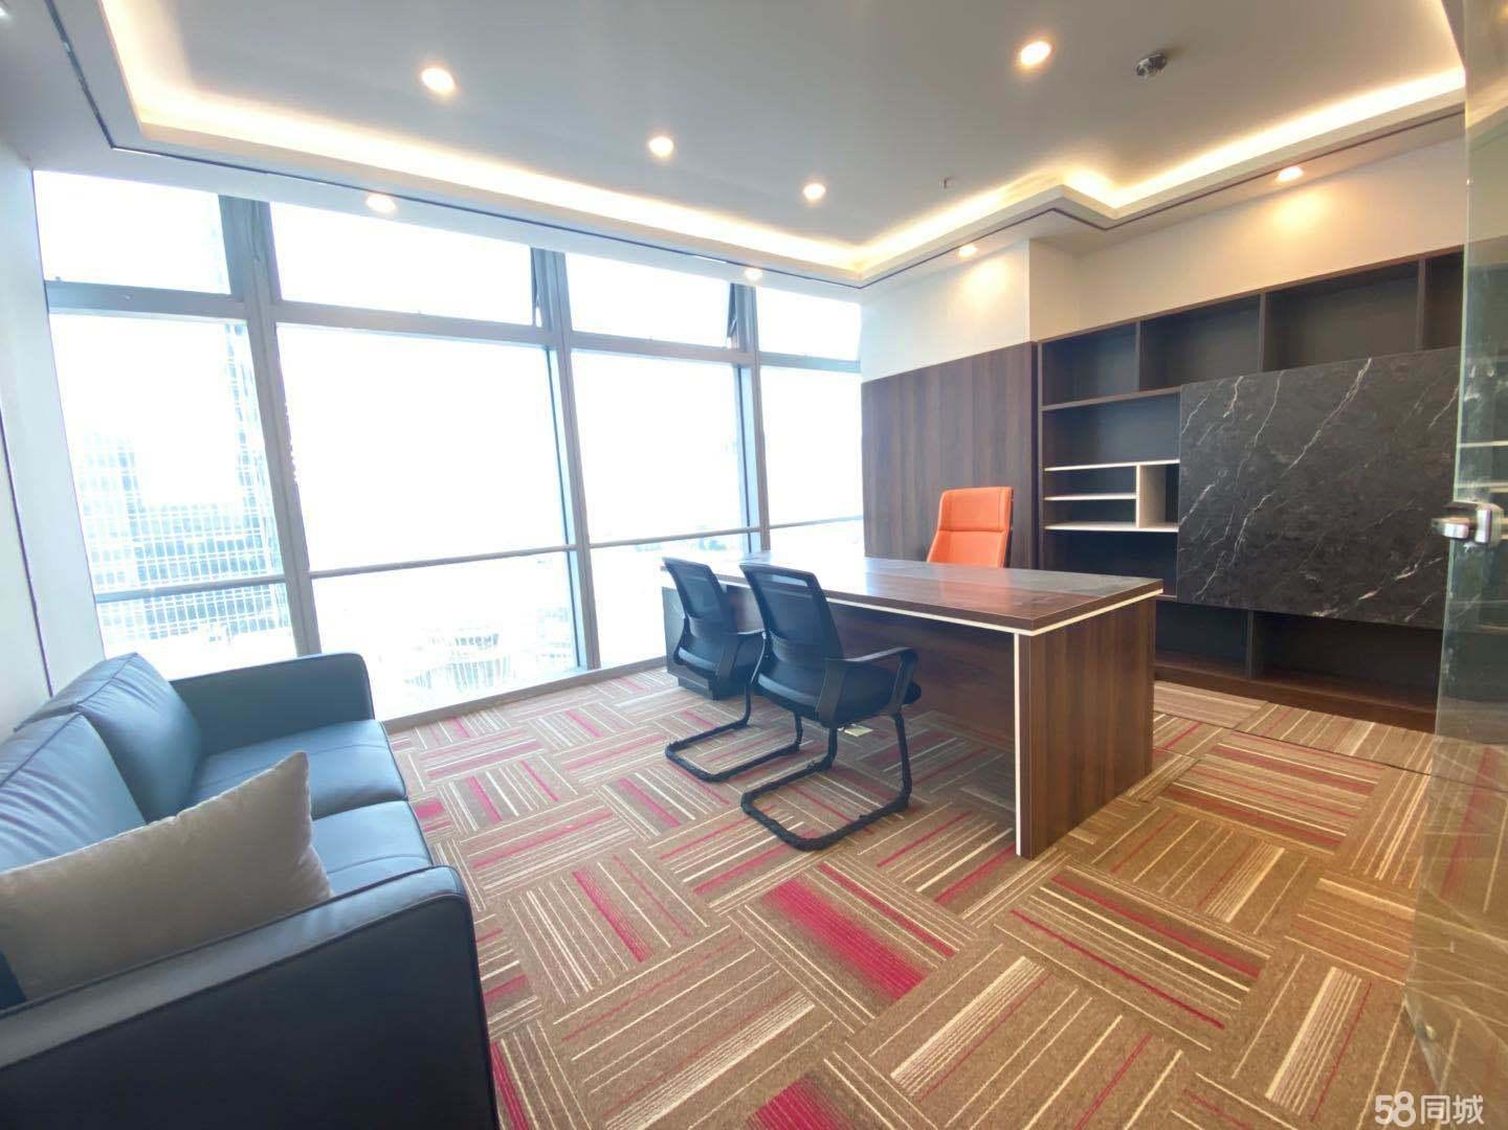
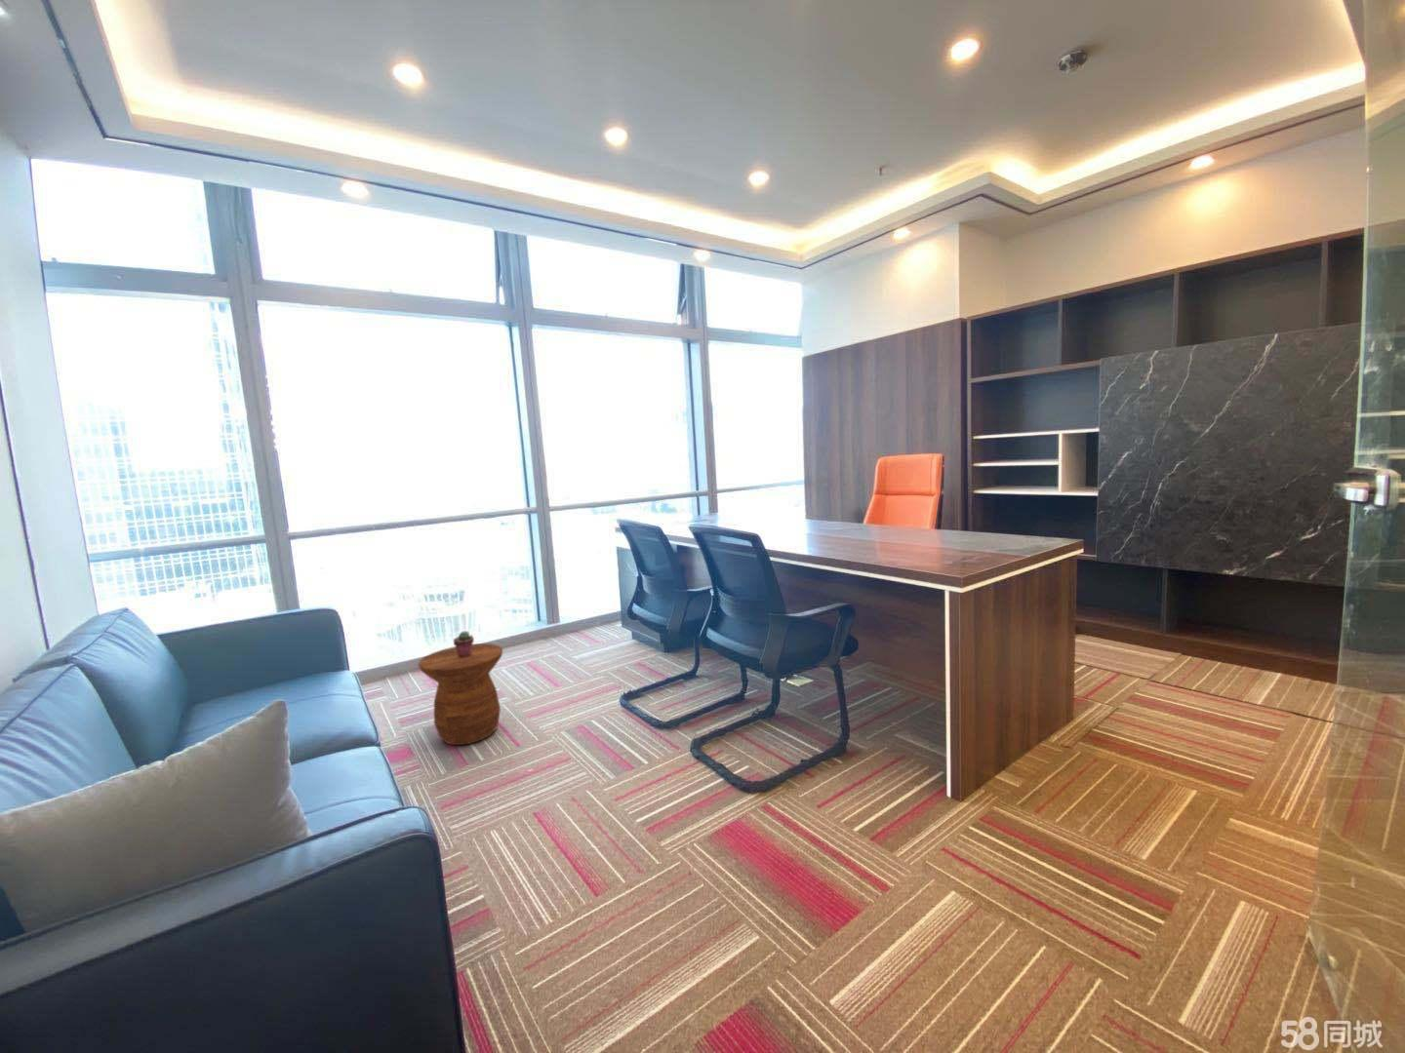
+ potted succulent (464, 643)
+ side table (466, 695)
